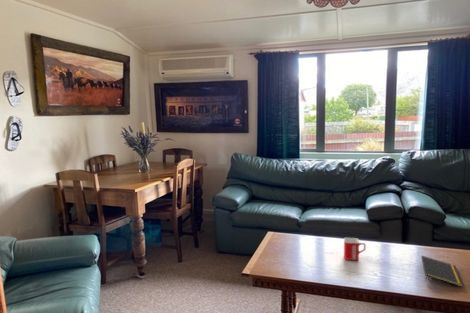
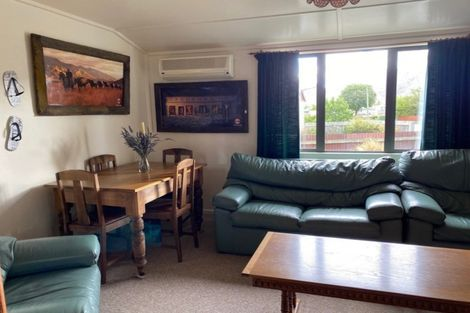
- mug (354, 249)
- notepad (440, 270)
